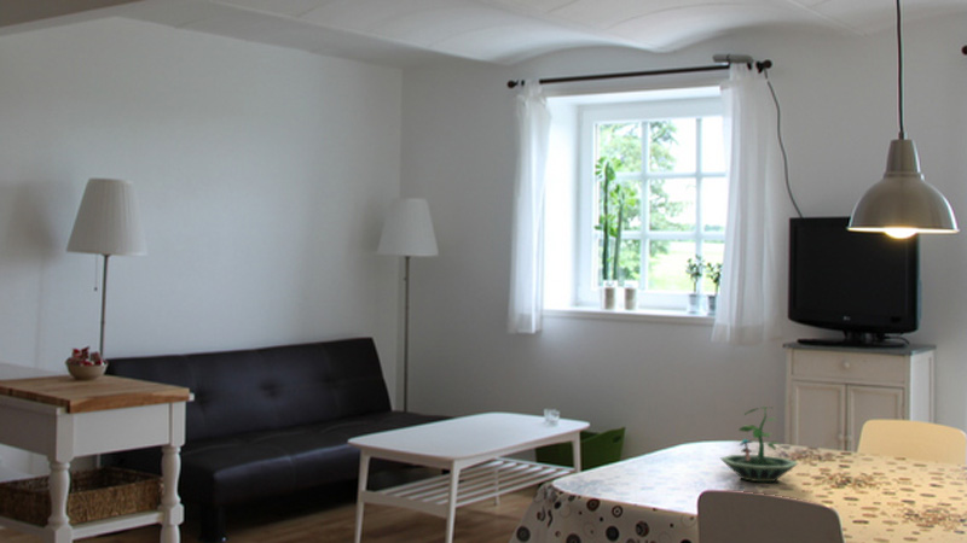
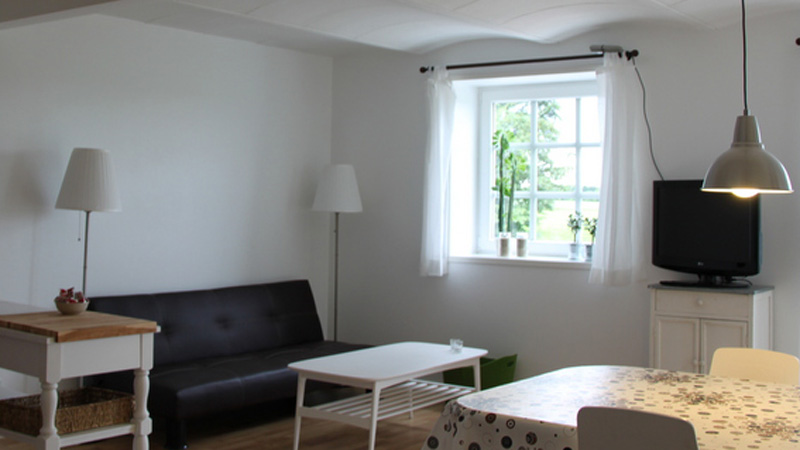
- terrarium (762, 421)
